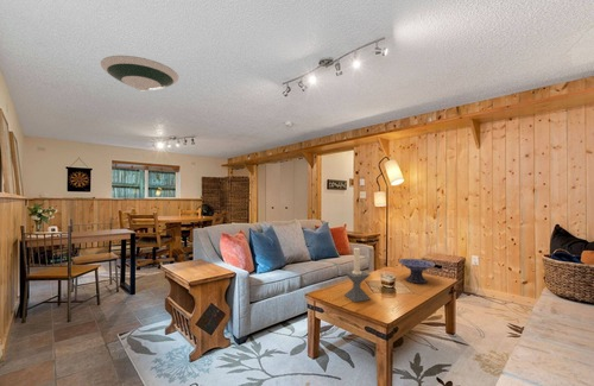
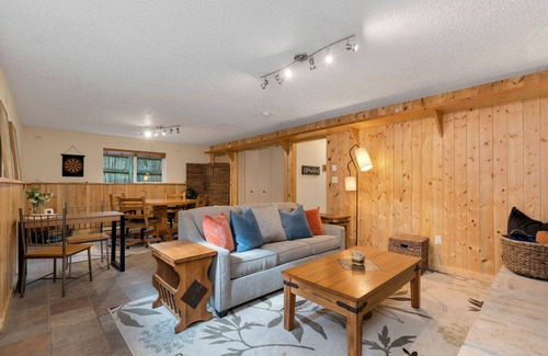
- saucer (141, 80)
- decorative bowl (416, 271)
- candle holder (356, 270)
